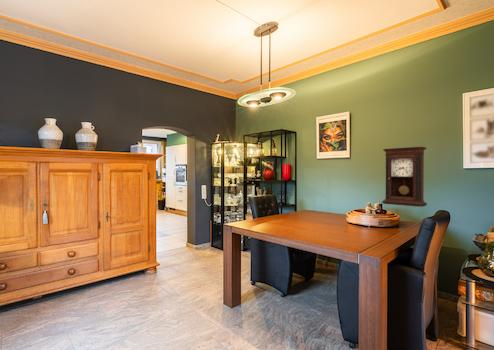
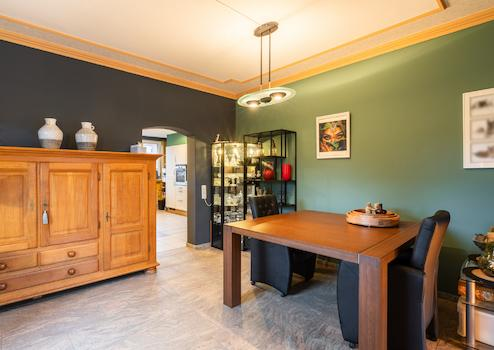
- pendulum clock (403, 176)
